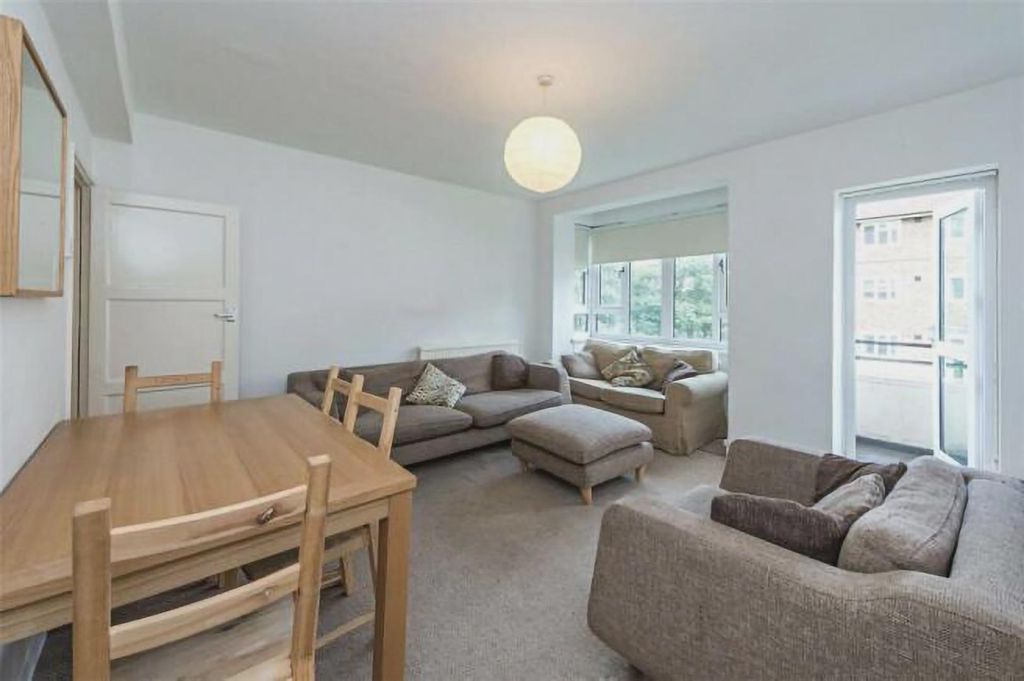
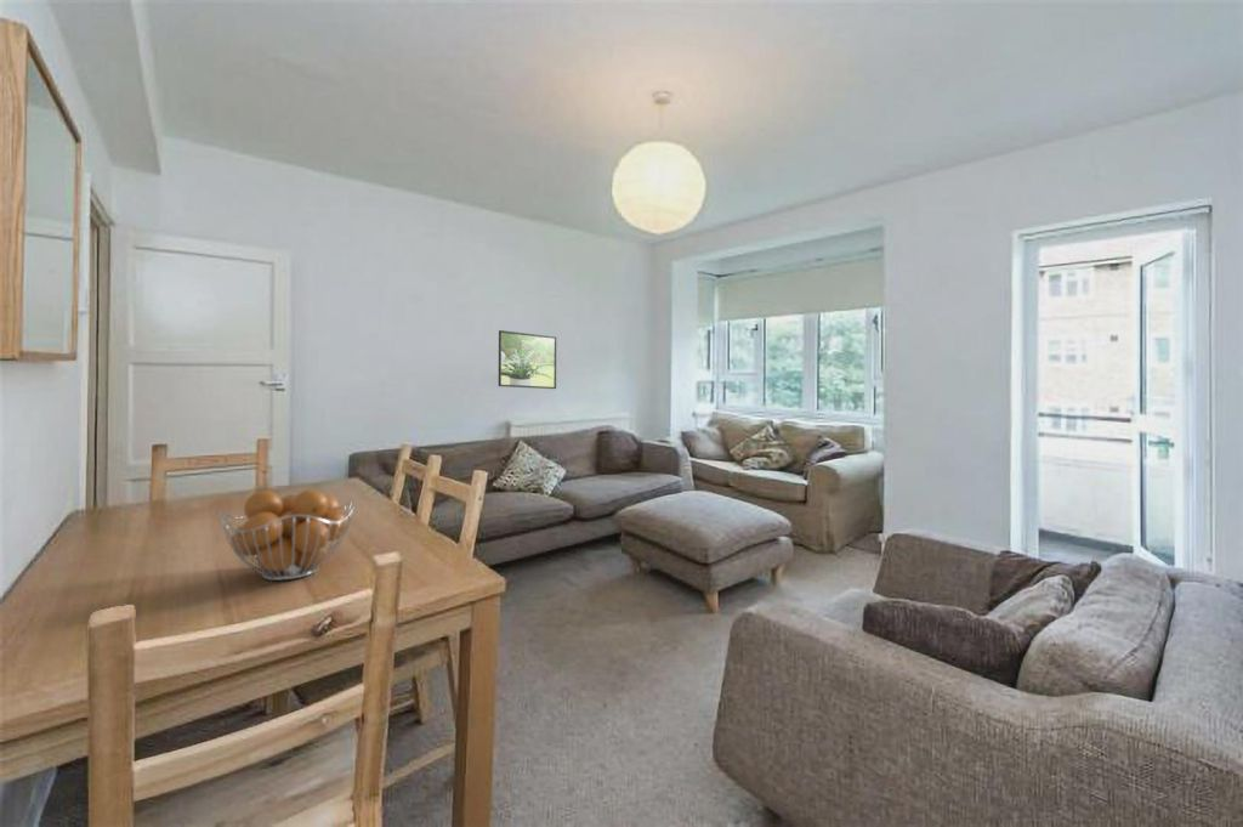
+ fruit basket (290, 531)
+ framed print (528, 361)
